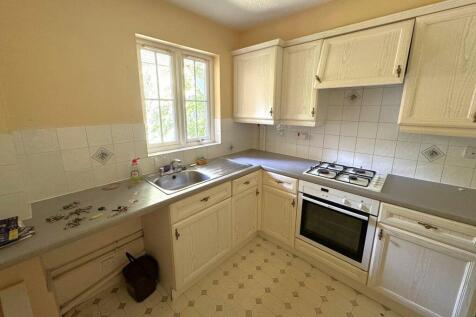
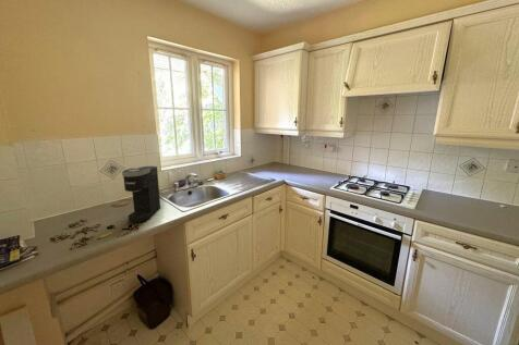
+ coffee maker (143, 192)
